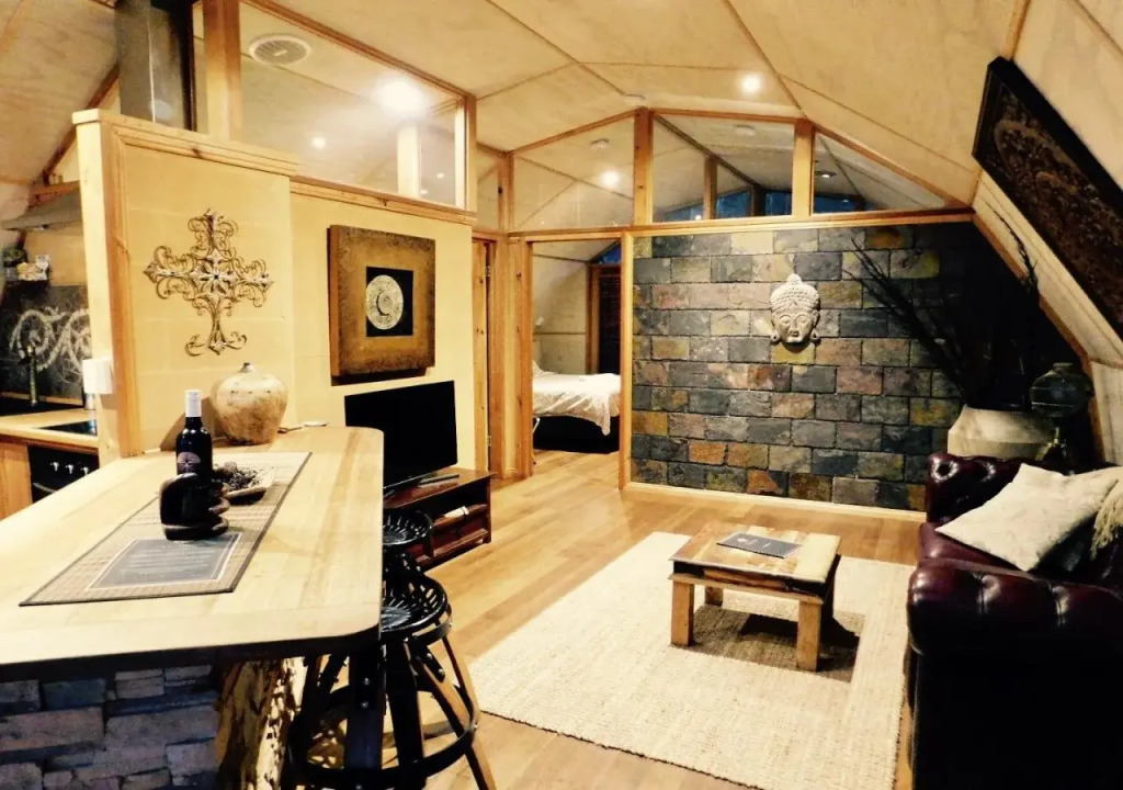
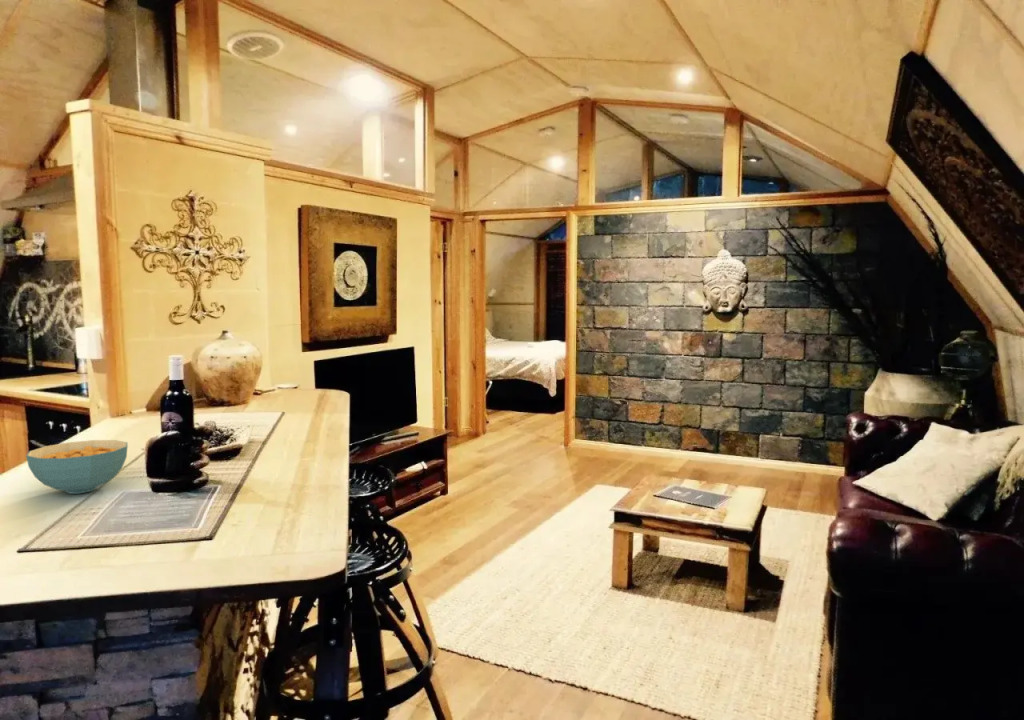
+ cereal bowl (80, 469)
